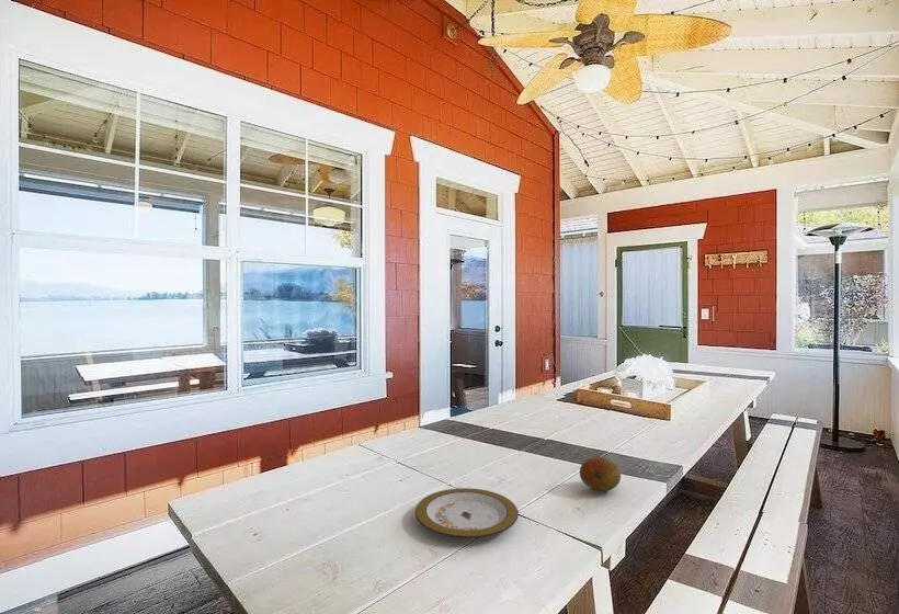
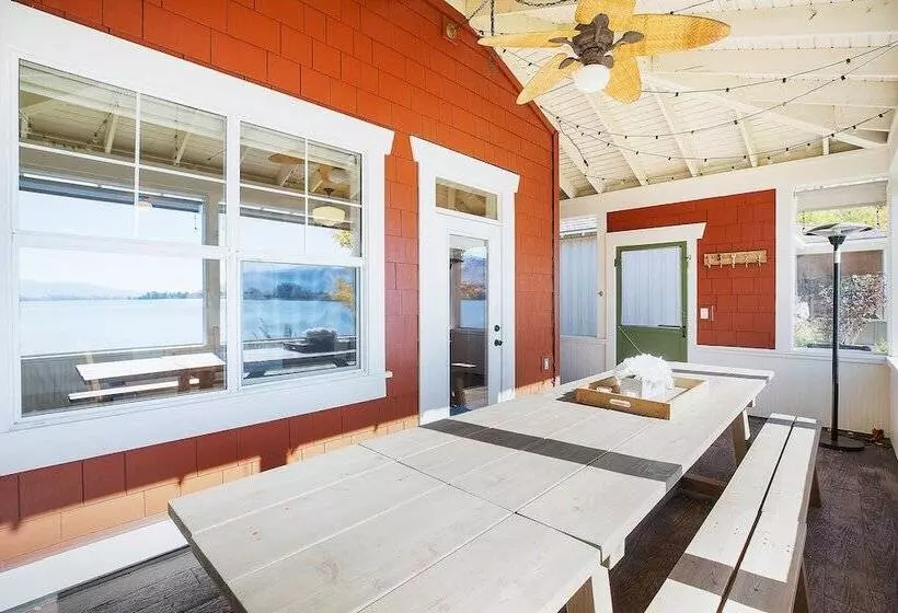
- plate (466, 513)
- fruit (600, 471)
